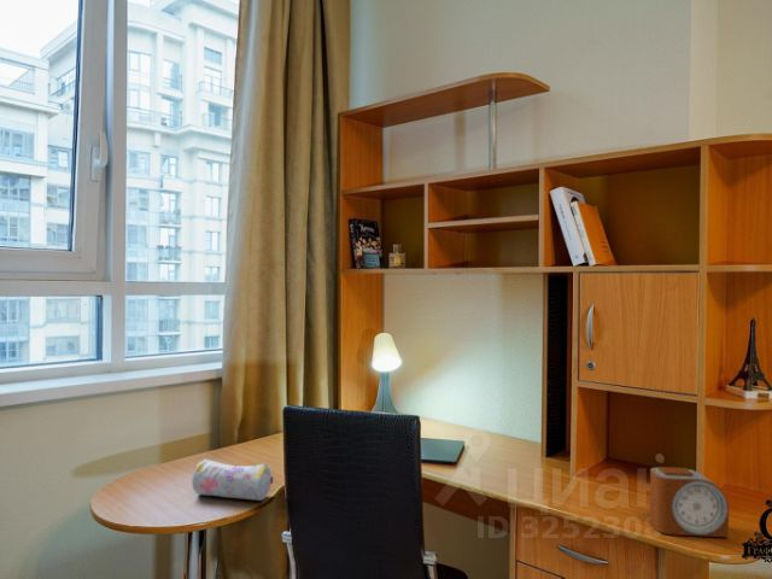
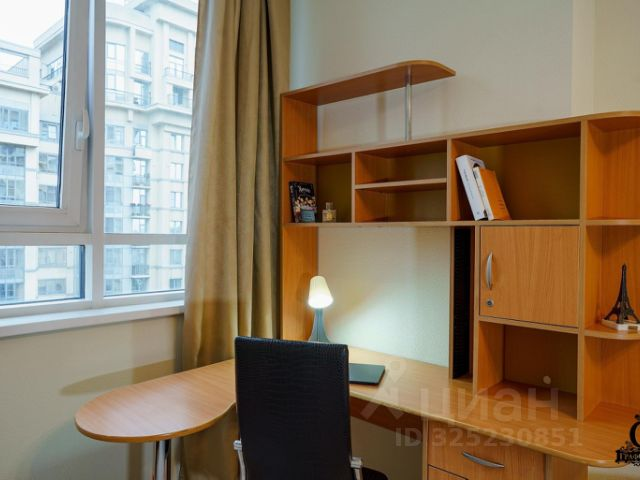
- pencil case (232, 479)
- alarm clock (686, 499)
